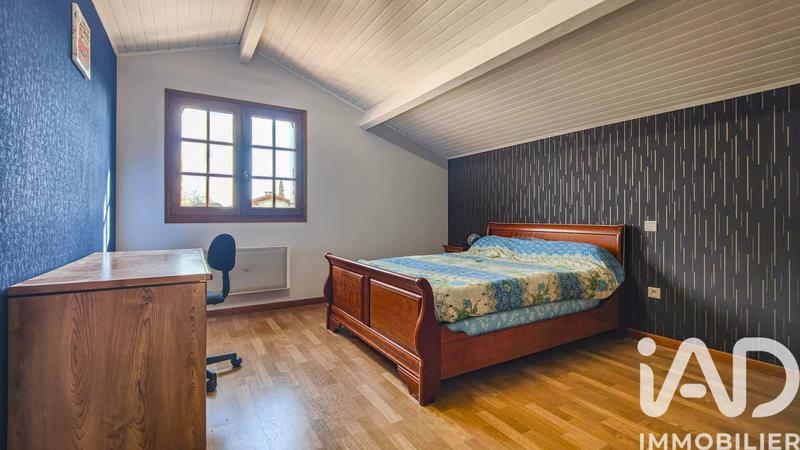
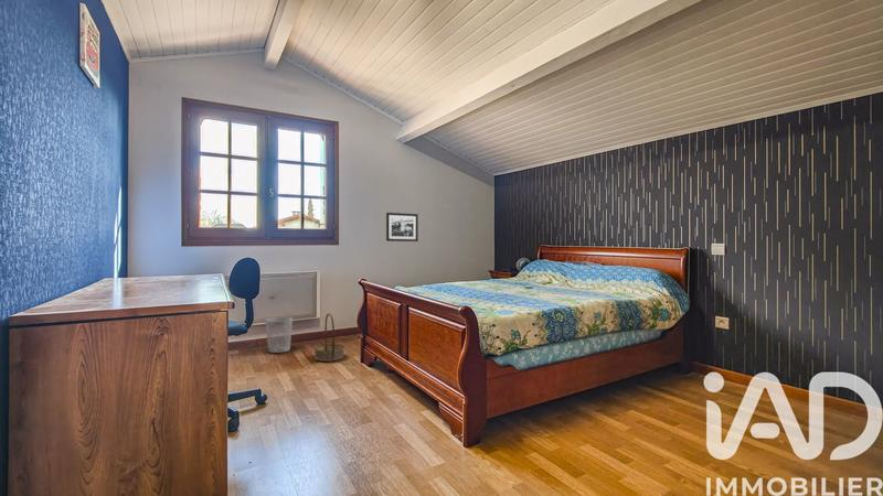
+ basket (332, 335)
+ wastebasket (279, 334)
+ picture frame (402, 227)
